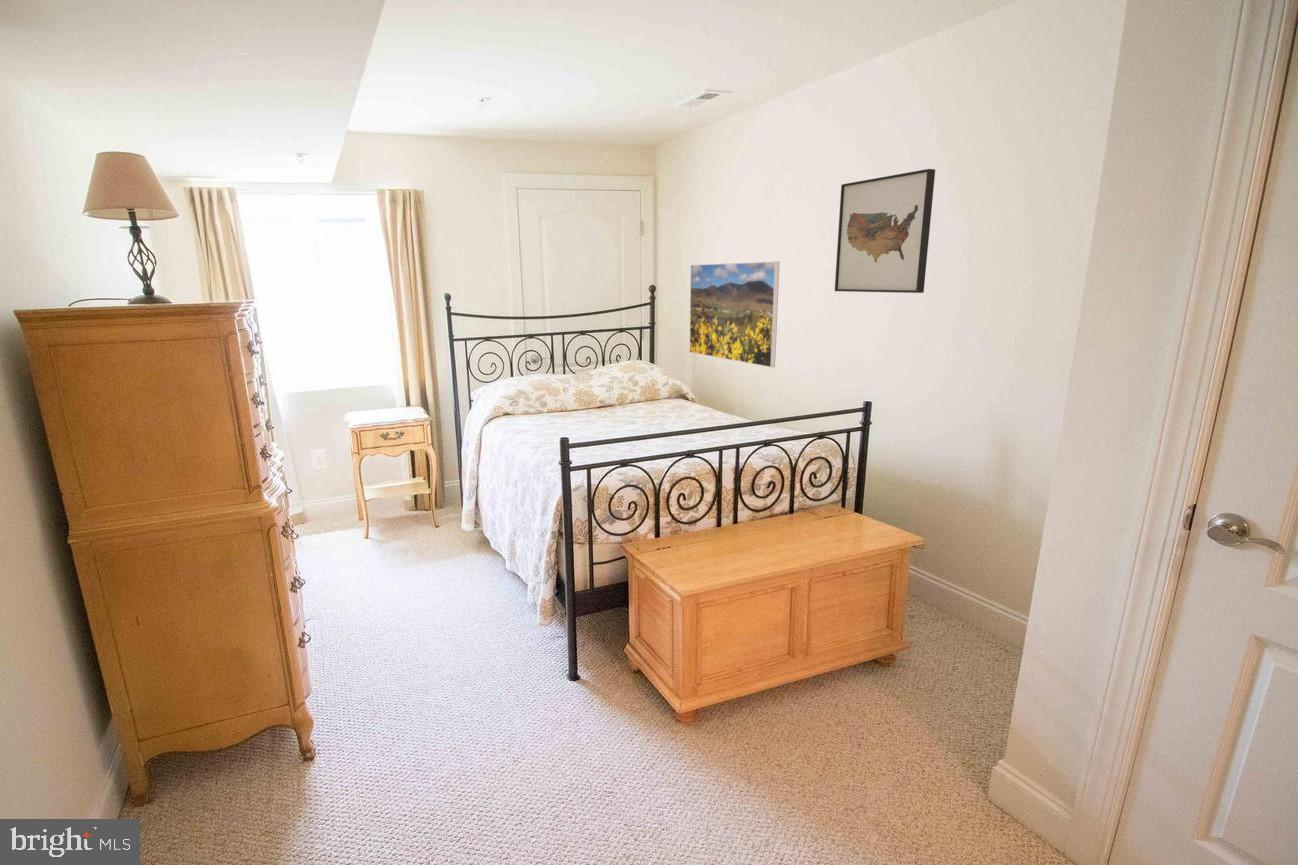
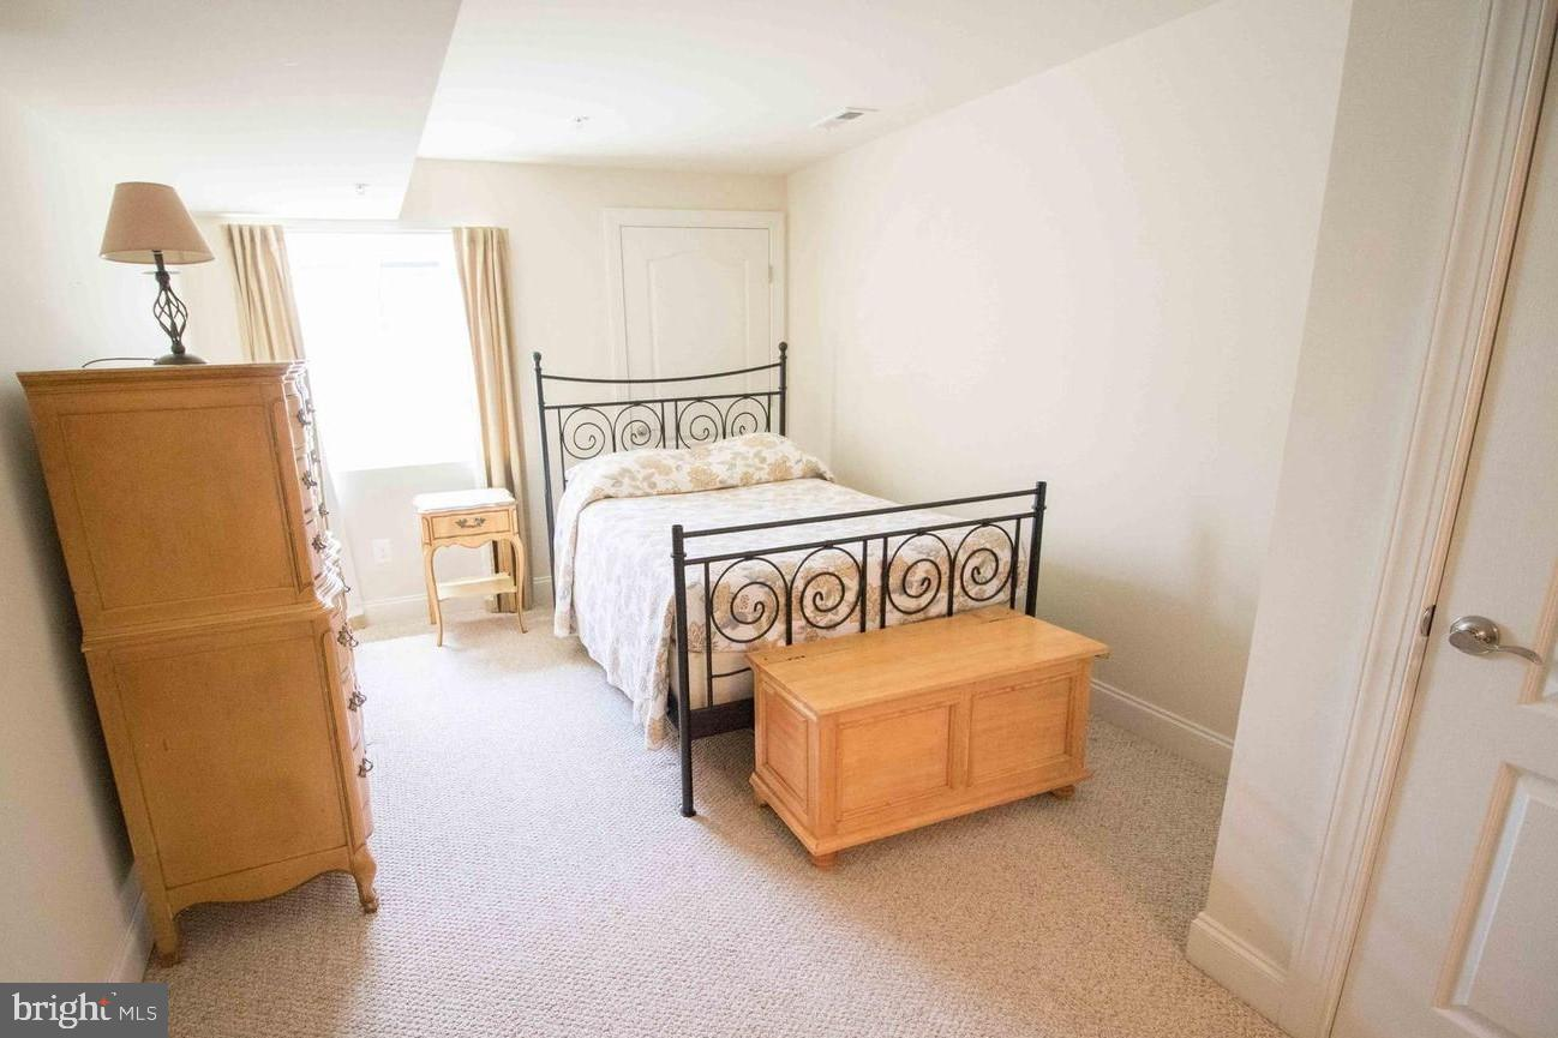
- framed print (729, 312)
- wall art (880, 235)
